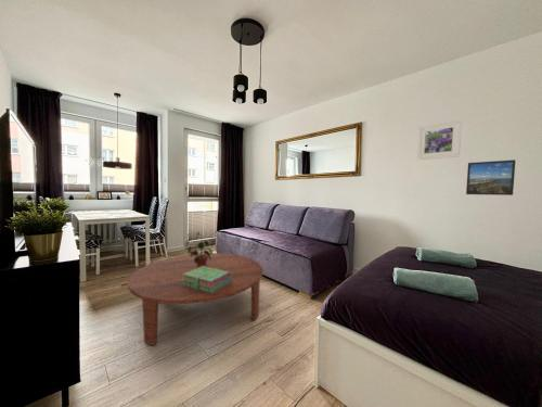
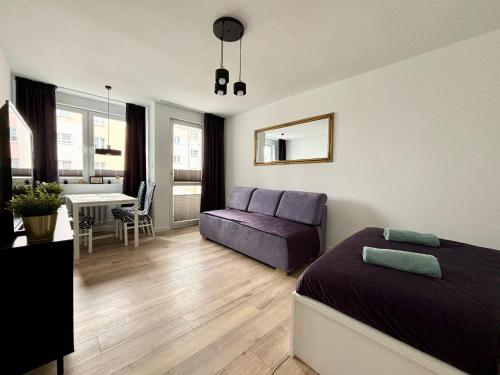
- stack of books (206, 277)
- coffee table (201, 290)
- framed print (489, 178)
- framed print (438, 141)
- potted plant (198, 249)
